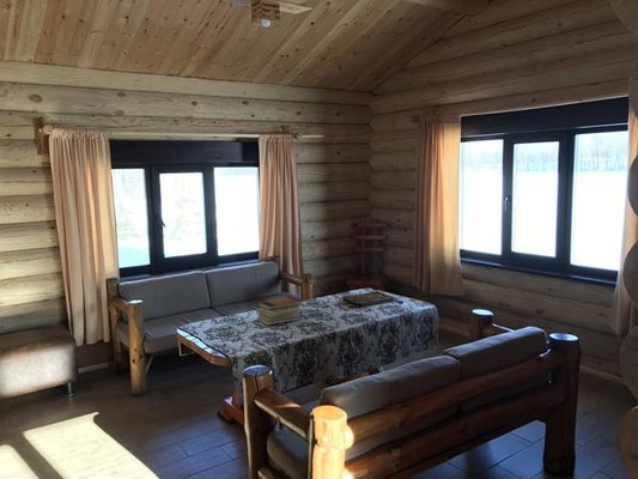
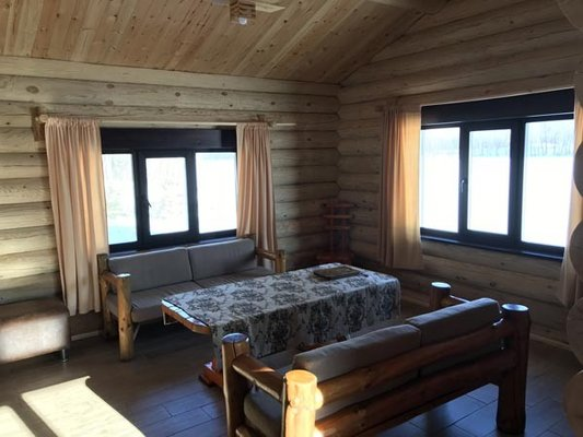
- book stack (280, 310)
